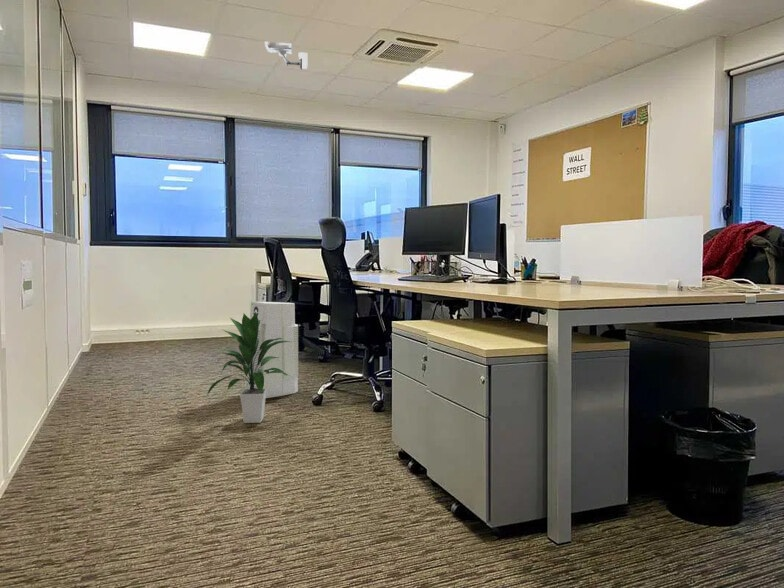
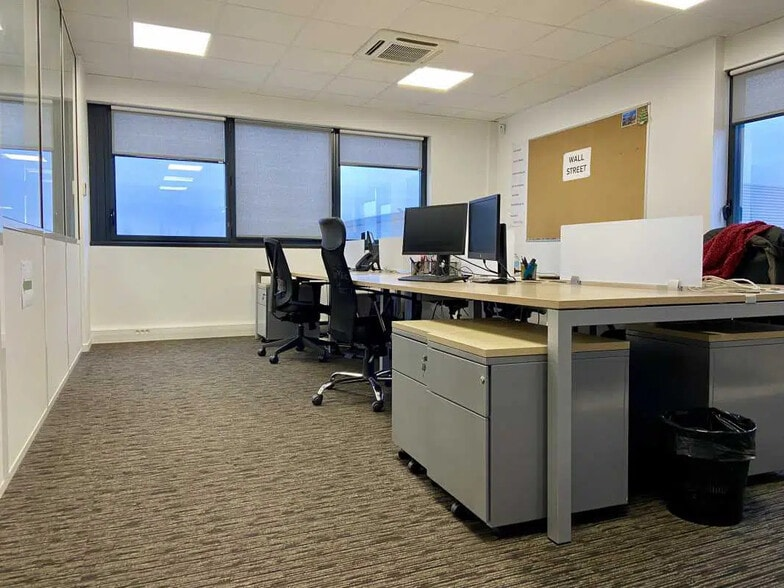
- indoor plant (250, 365)
- air purifier (273, 347)
- security camera (286, 59)
